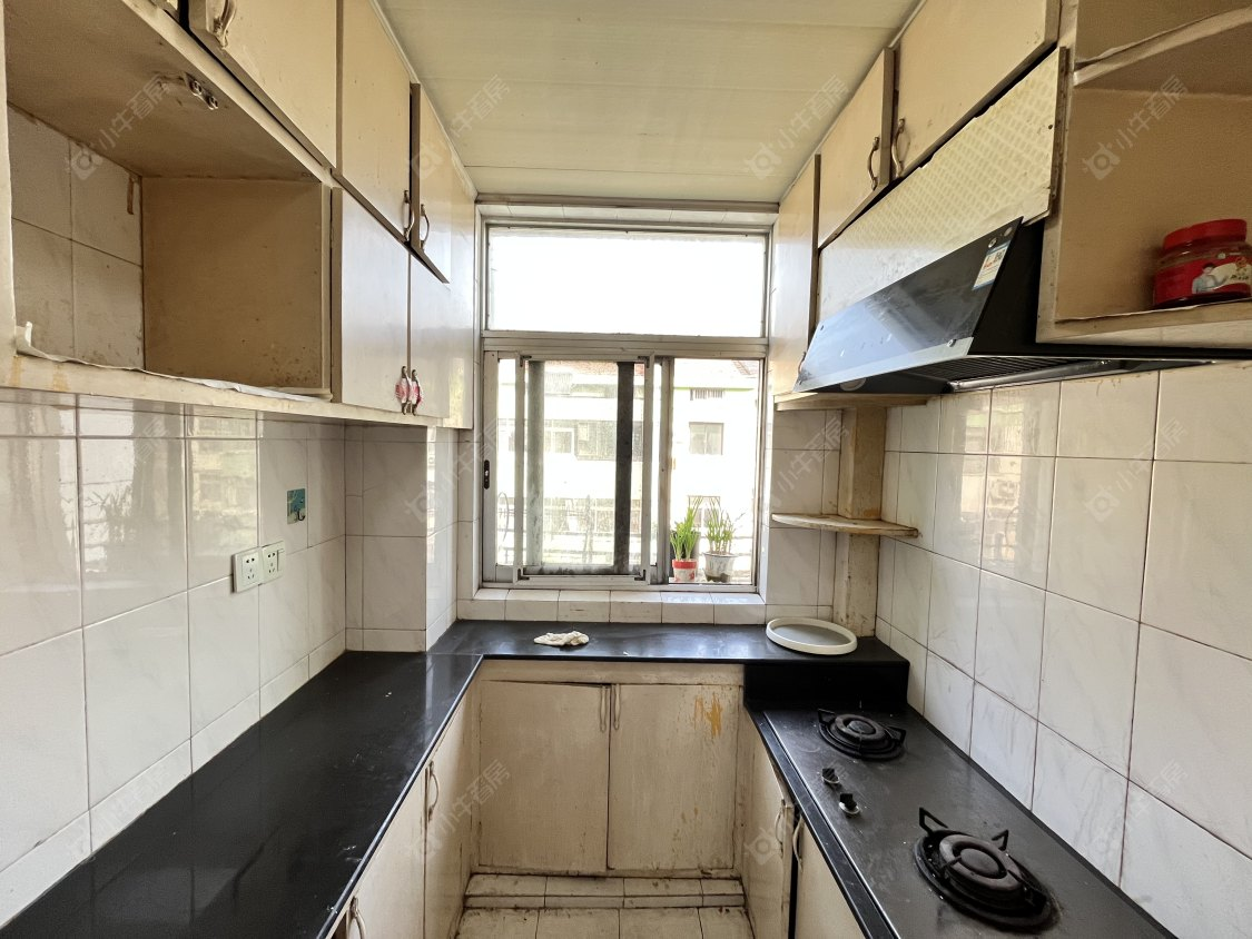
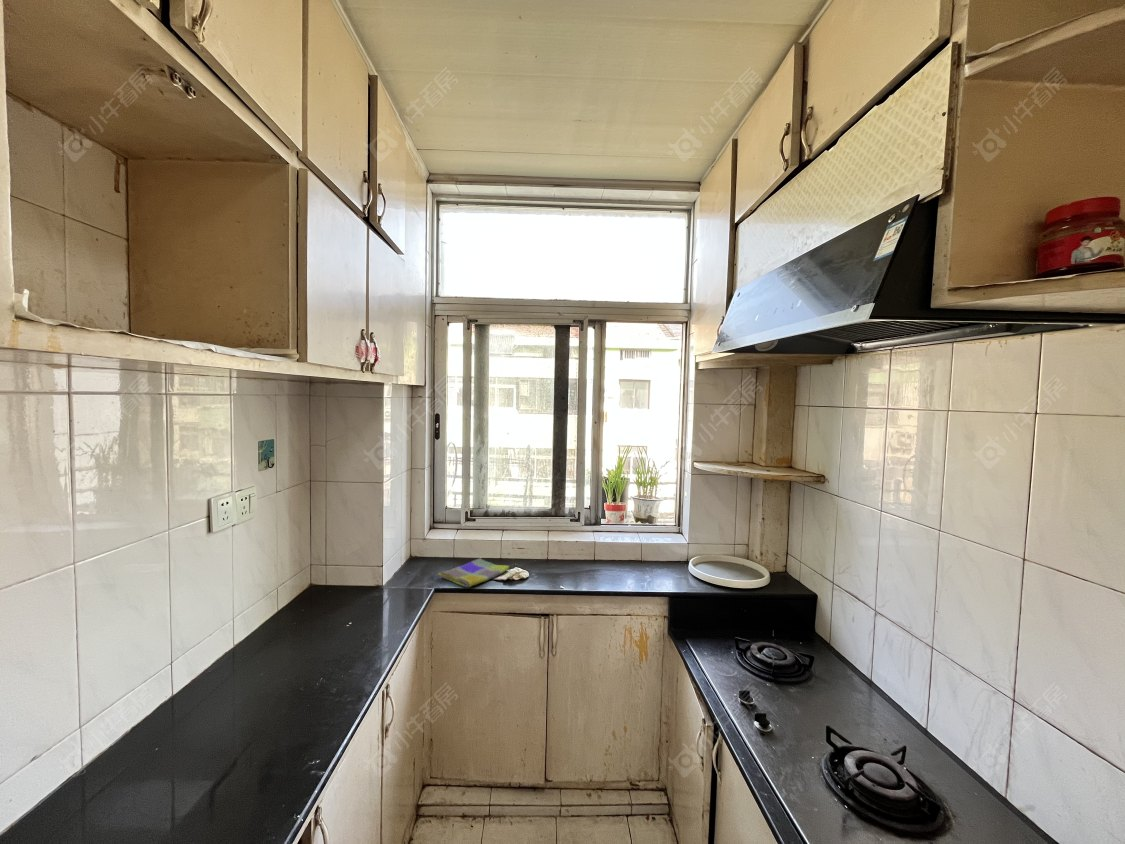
+ dish towel (474, 571)
